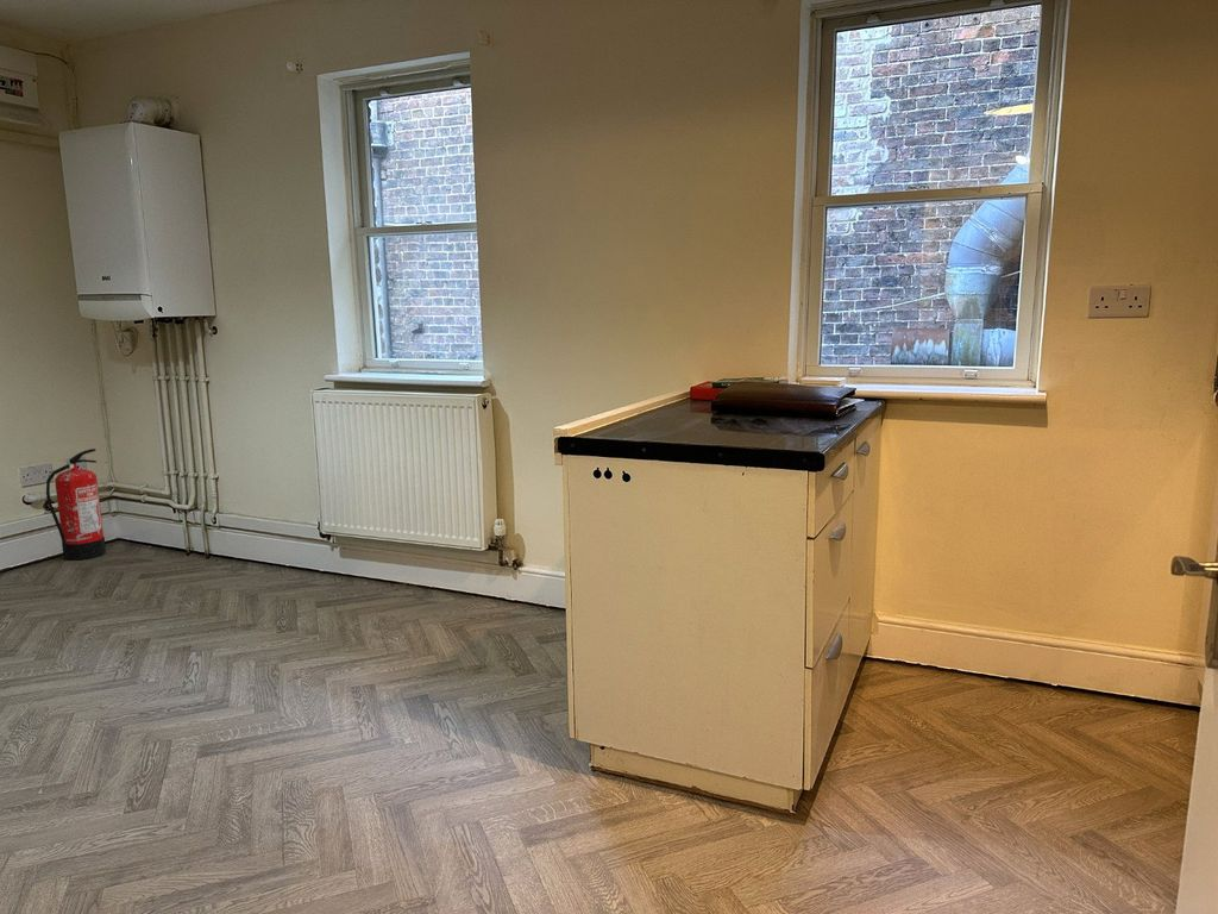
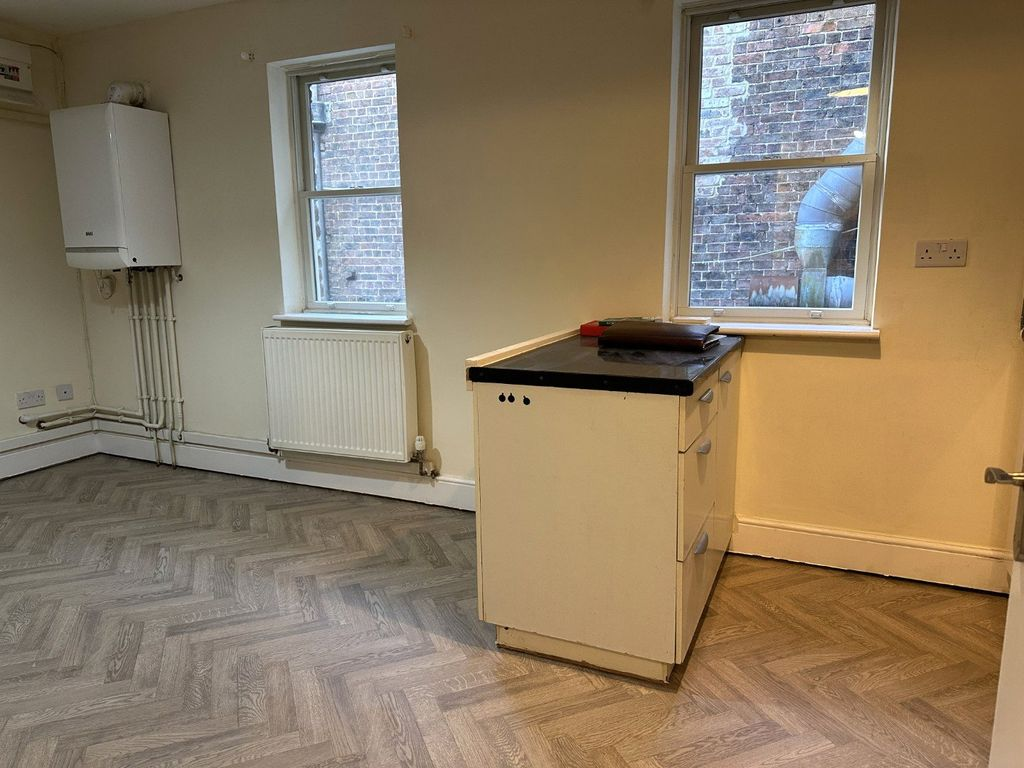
- fire extinguisher (75, 505)
